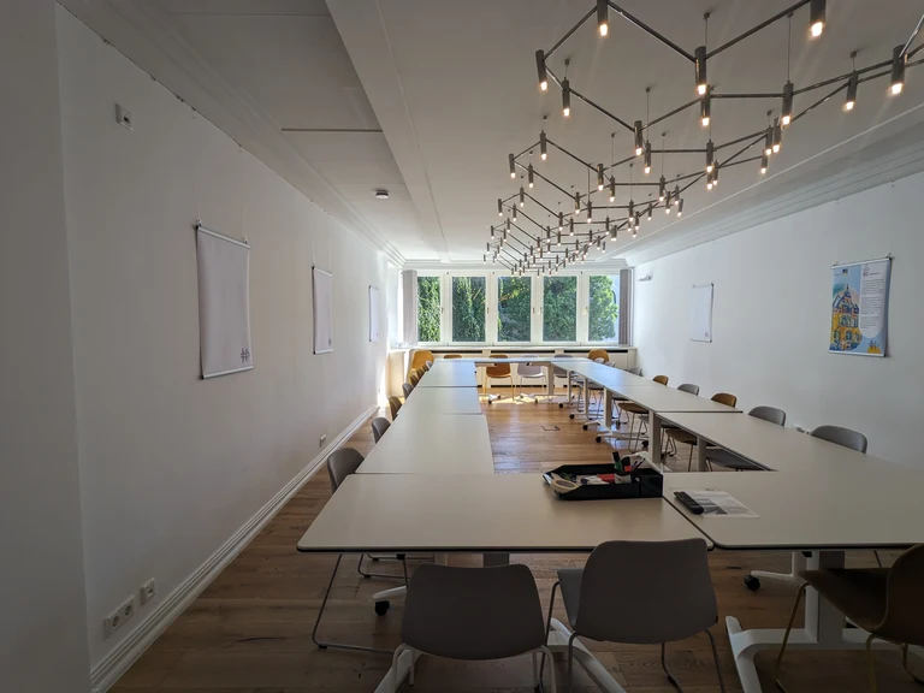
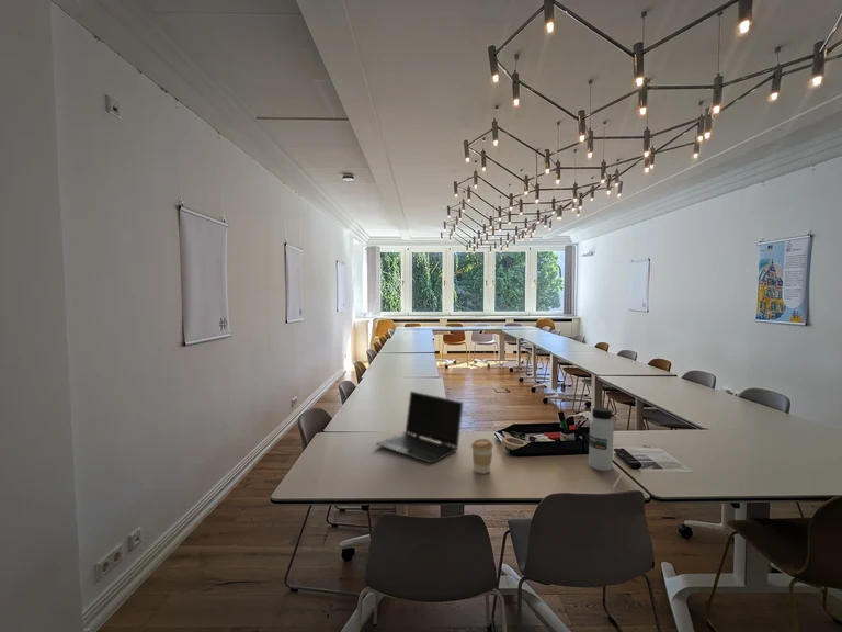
+ laptop computer (419, 424)
+ coffee cup (481, 455)
+ water bottle (601, 438)
